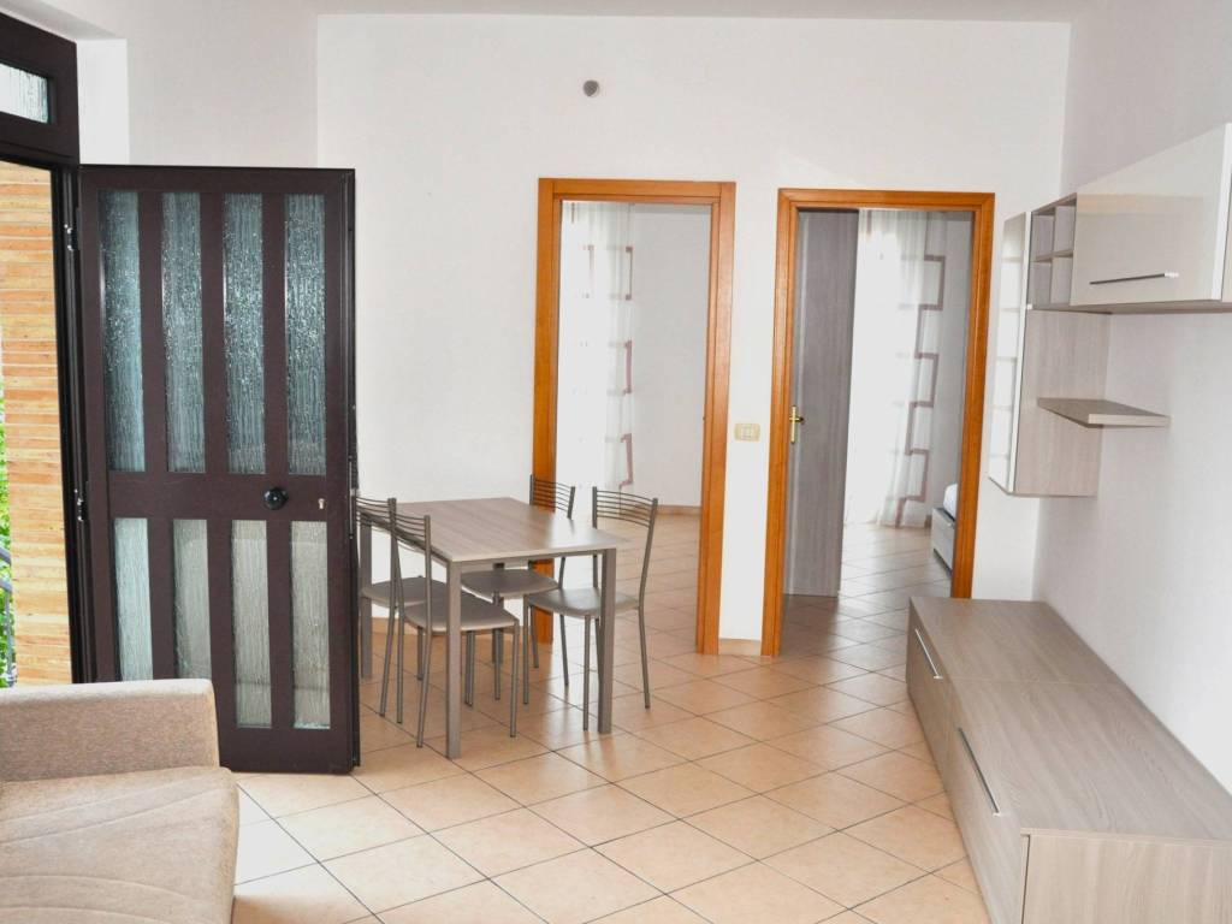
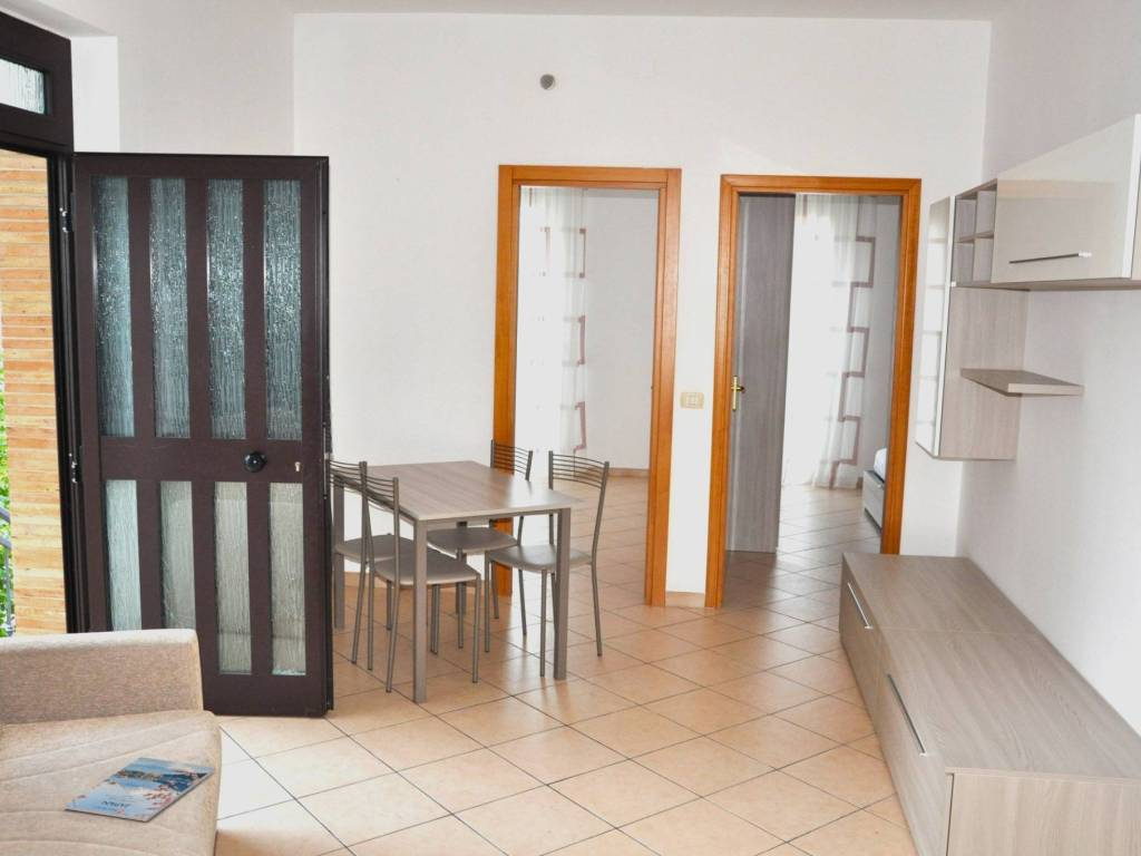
+ magazine (143, 787)
